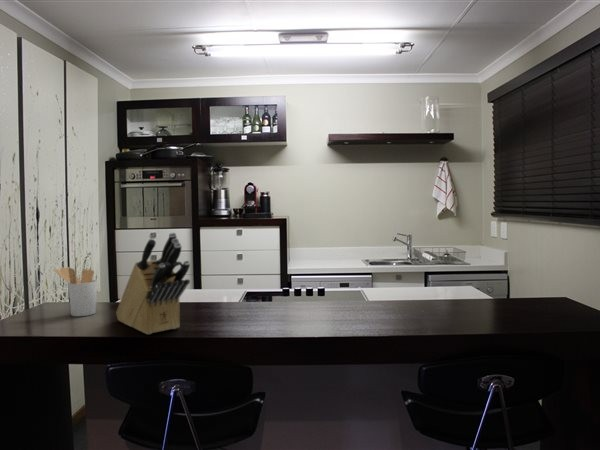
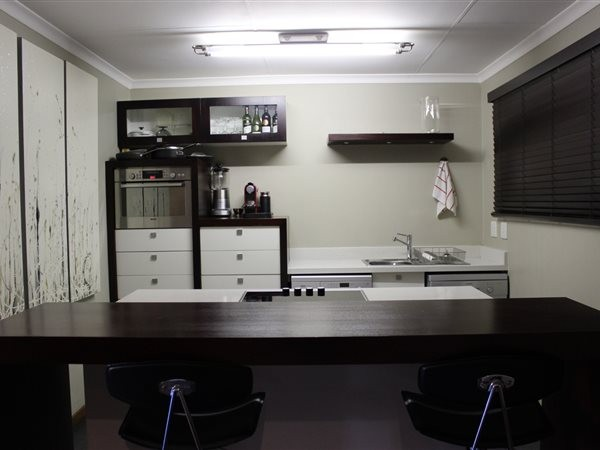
- knife block (151, 279)
- utensil holder (76, 289)
